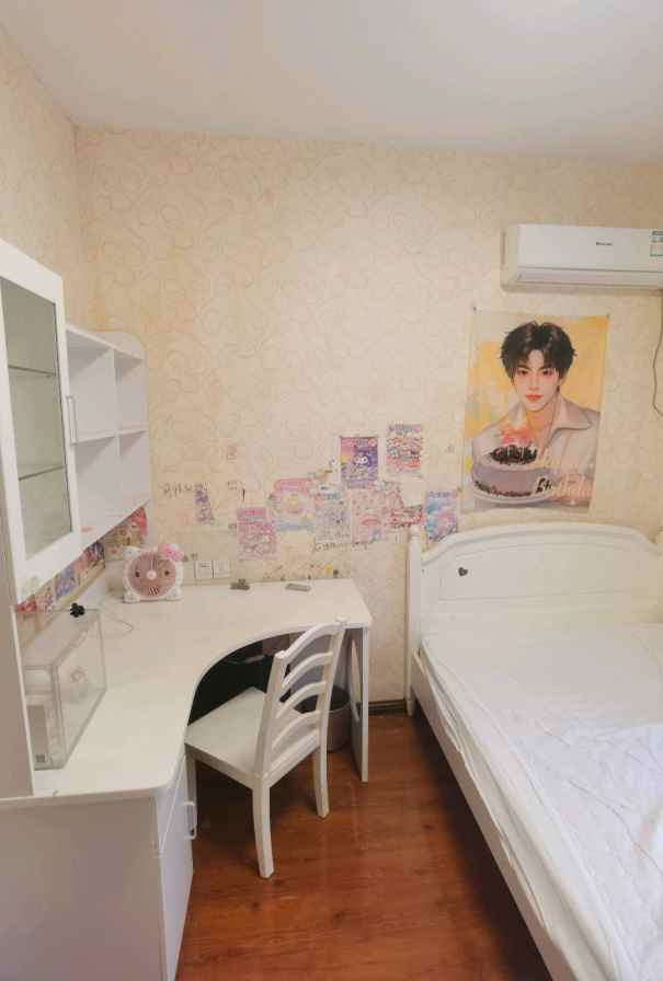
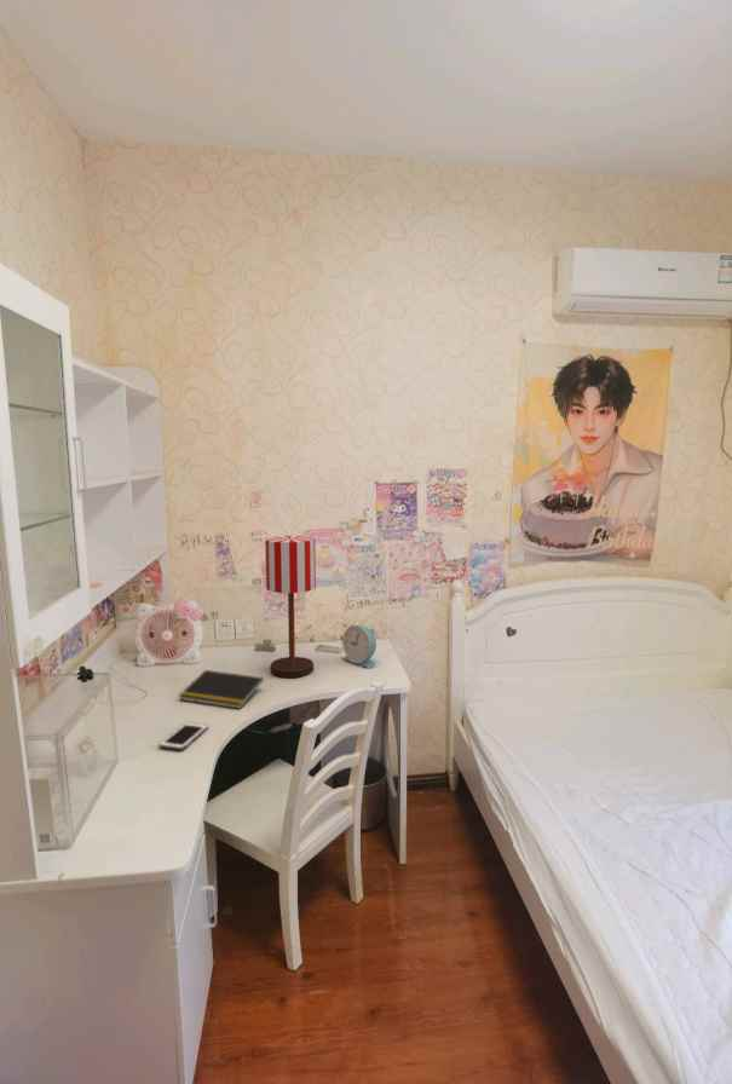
+ cell phone (184, 736)
+ alarm clock (361, 642)
+ table lamp (290, 605)
+ notepad (221, 687)
